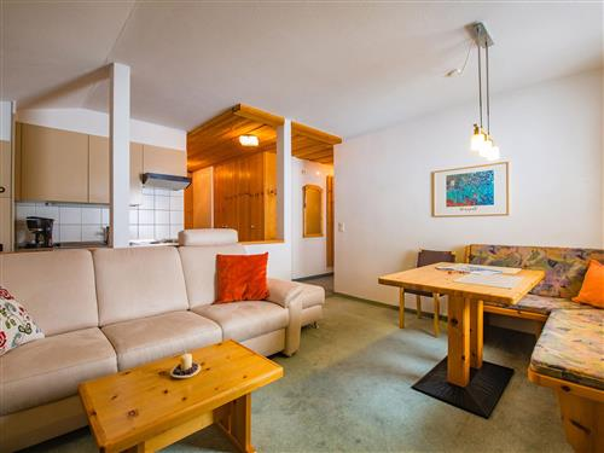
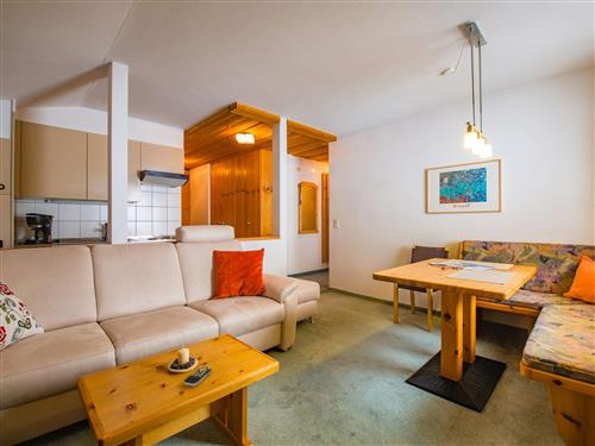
+ remote control (198, 375)
